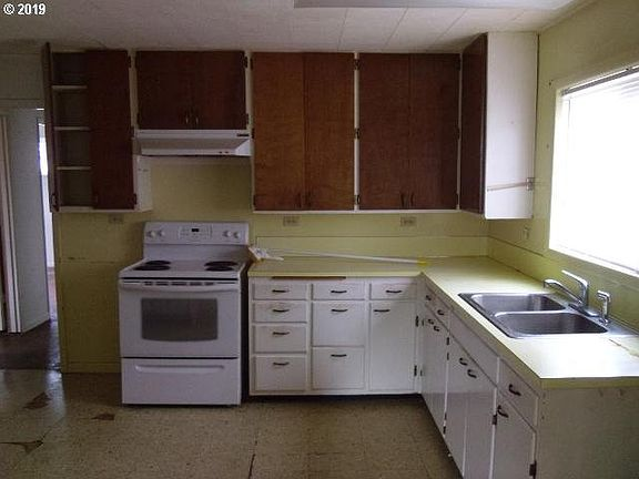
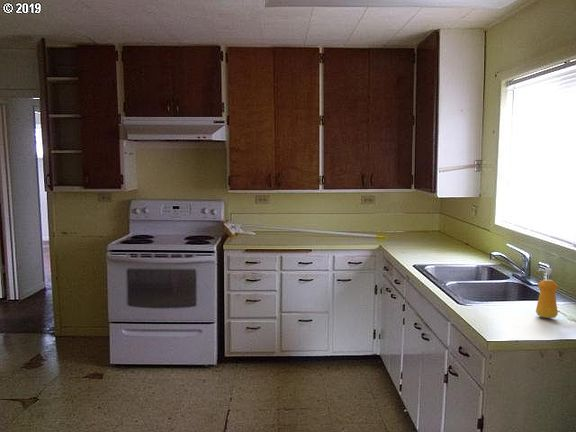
+ soap dispenser (547, 293)
